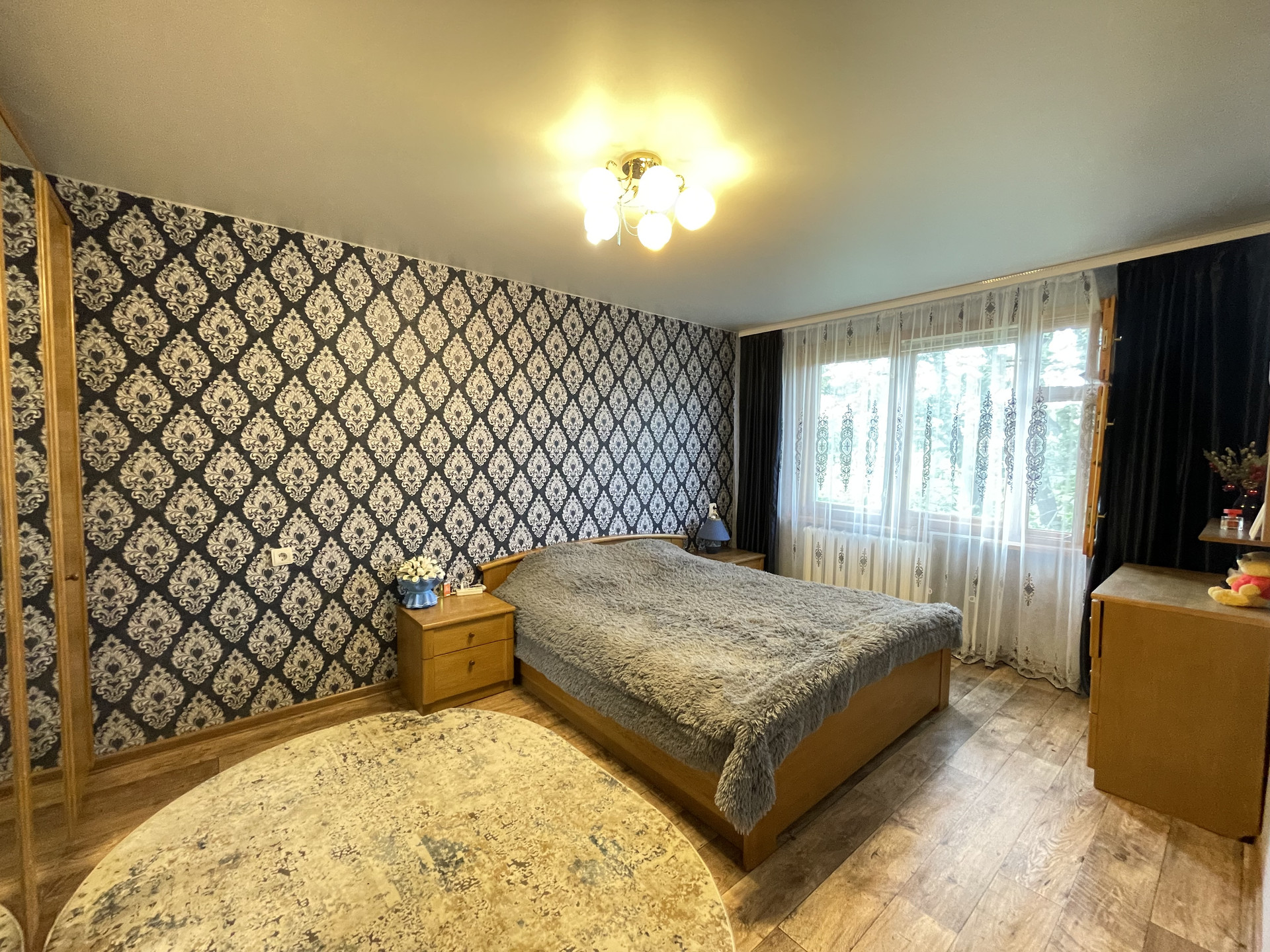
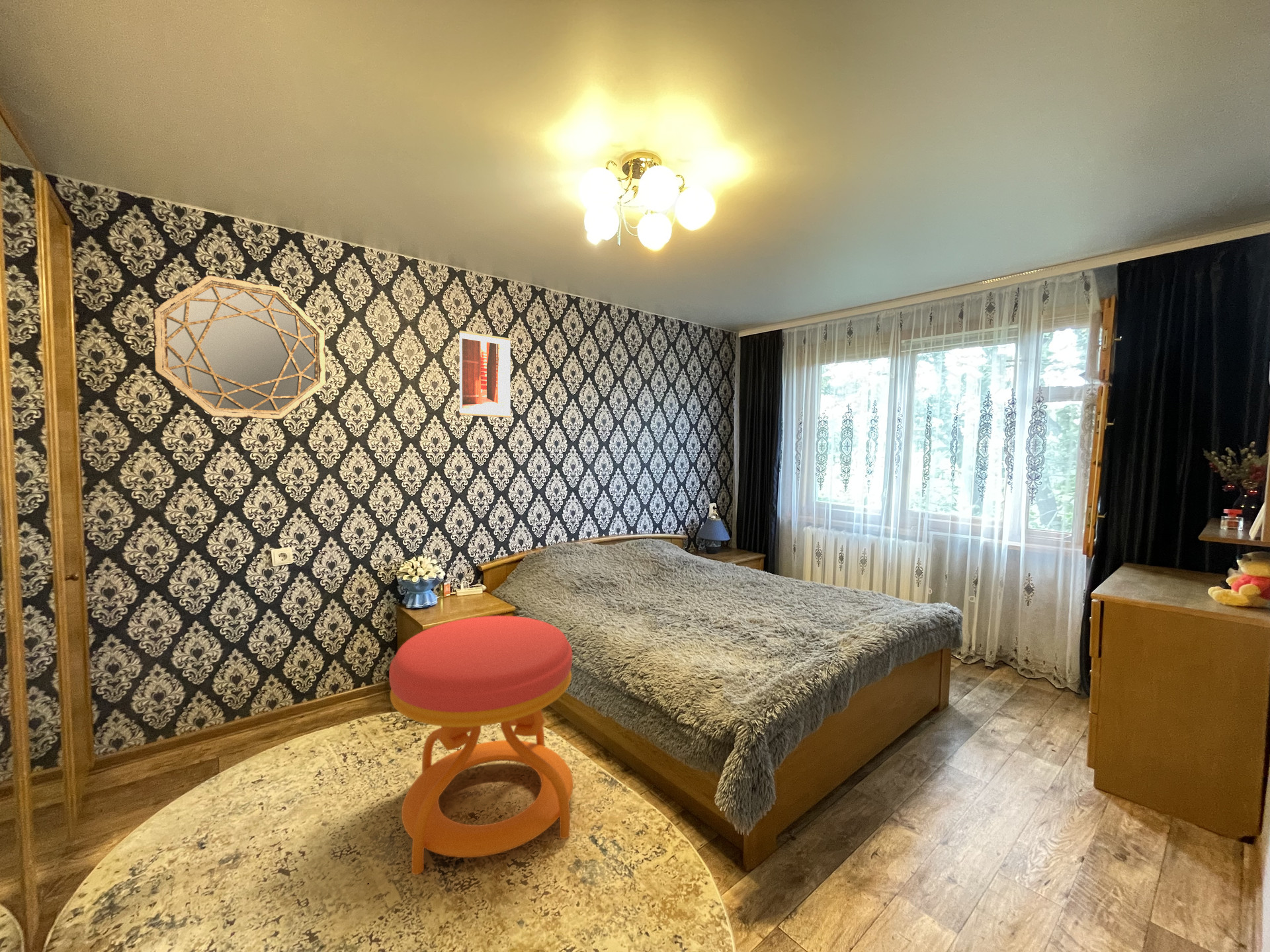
+ stool (489, 723)
+ wall art (486, 376)
+ home mirror (246, 350)
